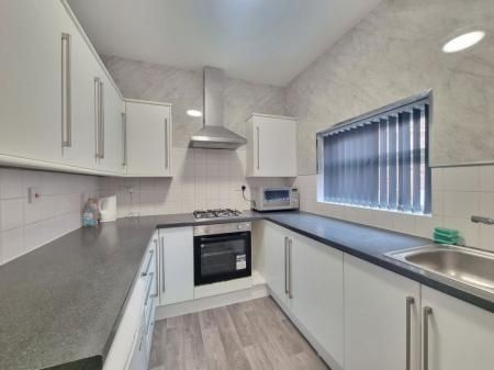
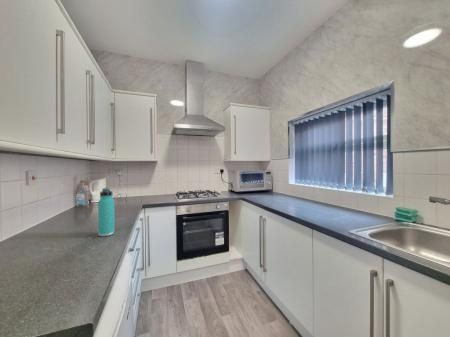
+ thermos bottle (106, 211)
